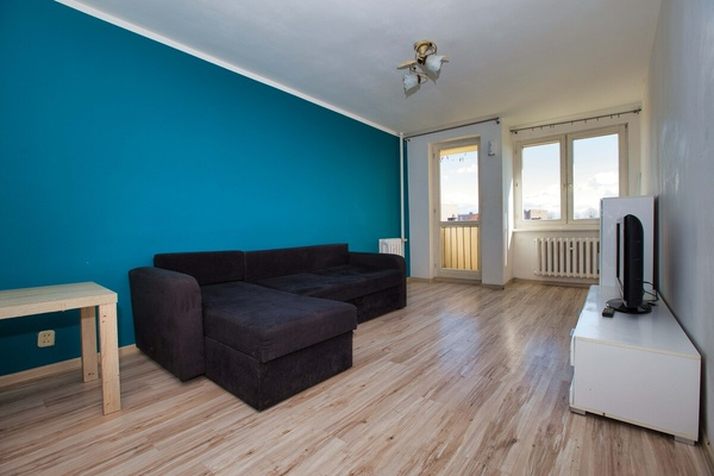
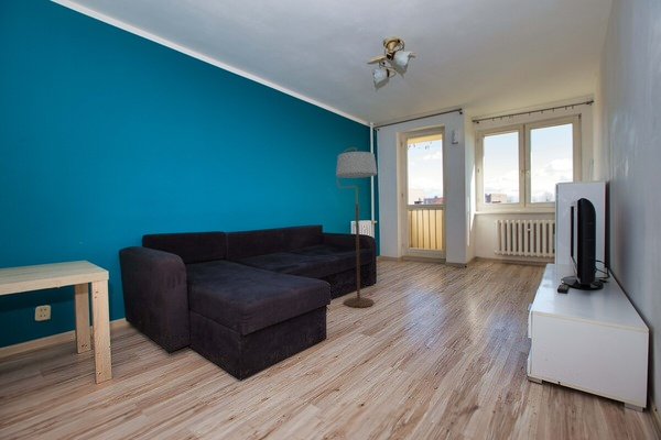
+ floor lamp (356, 224)
